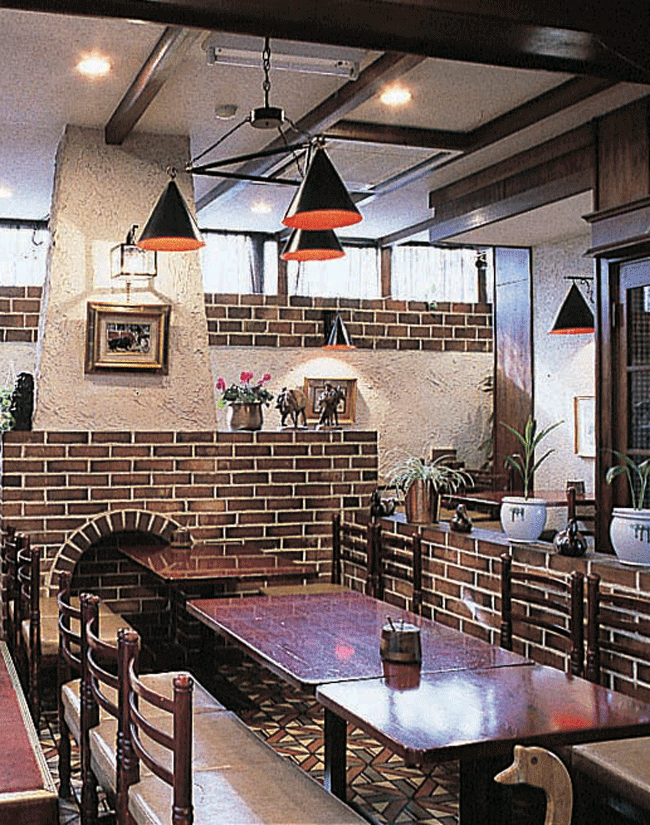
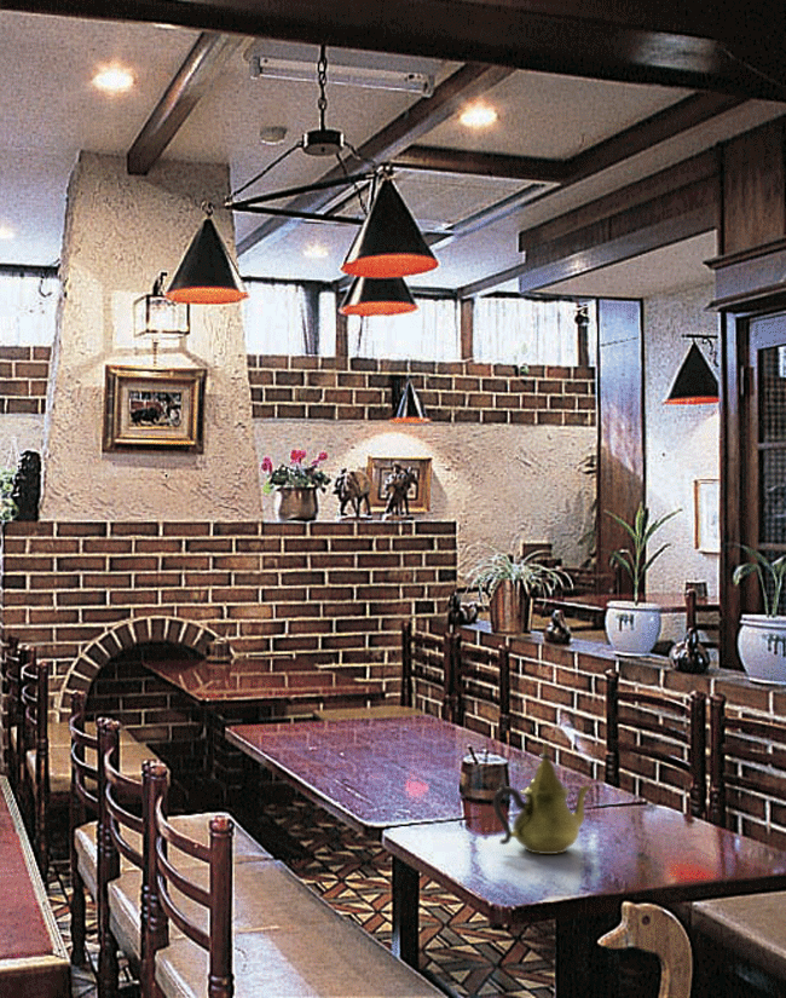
+ teapot (543, 795)
